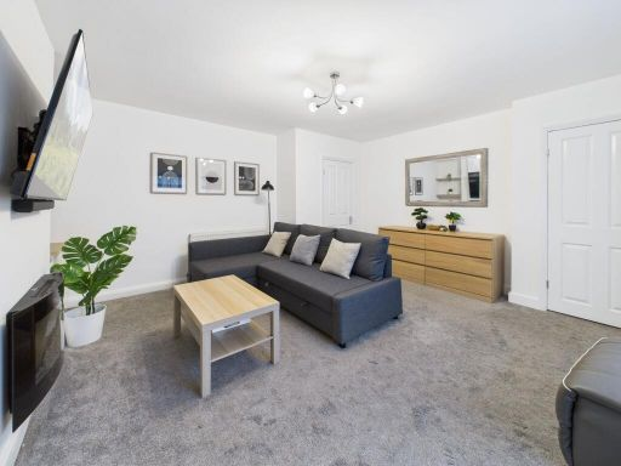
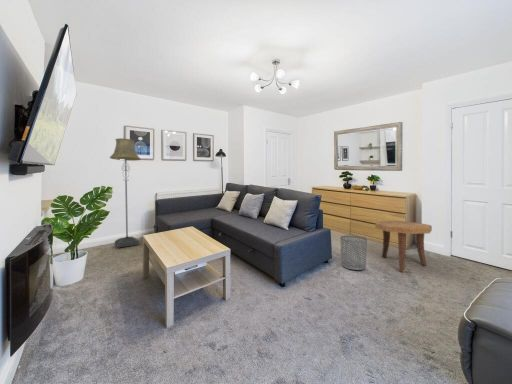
+ side table (402, 244)
+ waste bin (353, 252)
+ floor lamp (126, 192)
